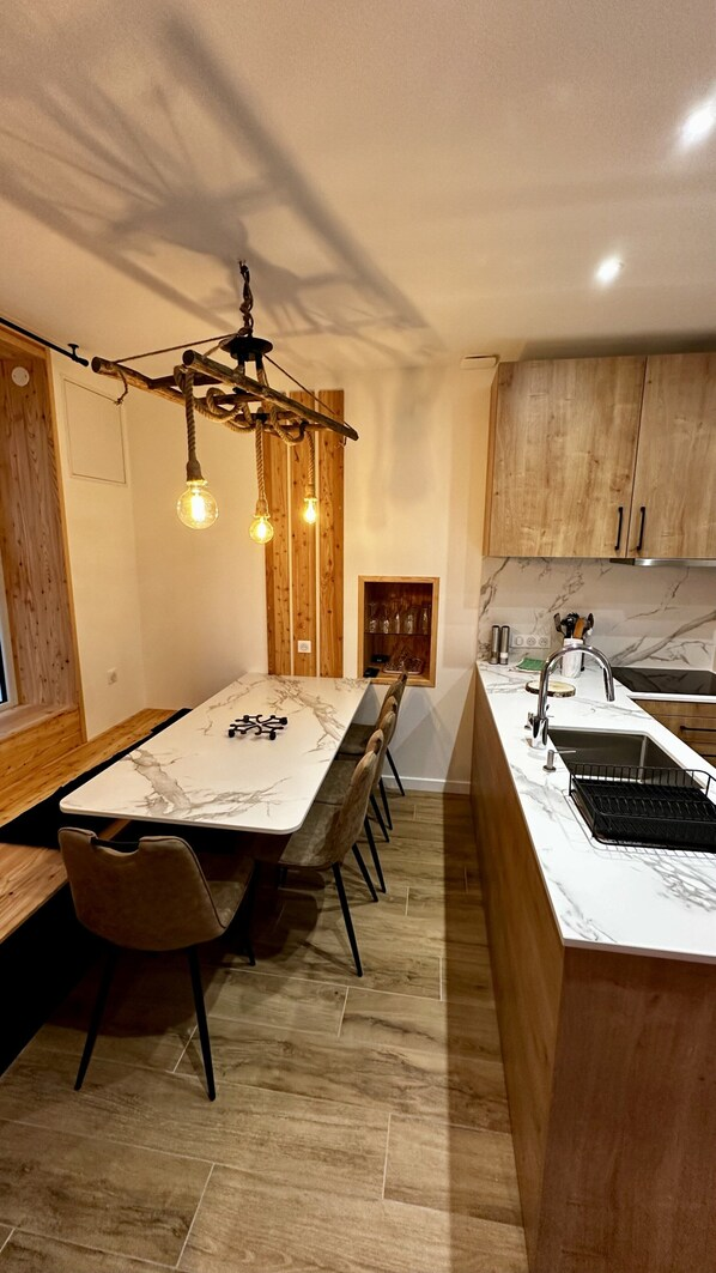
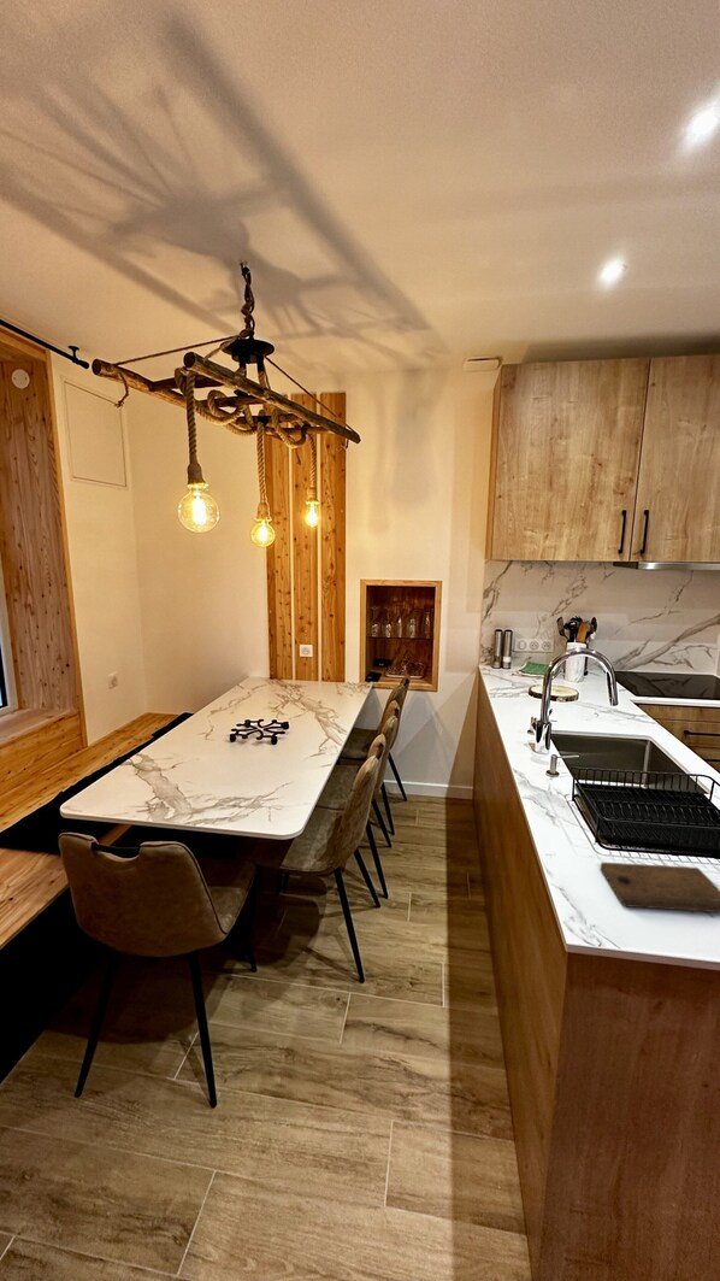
+ cutting board (662, 886)
